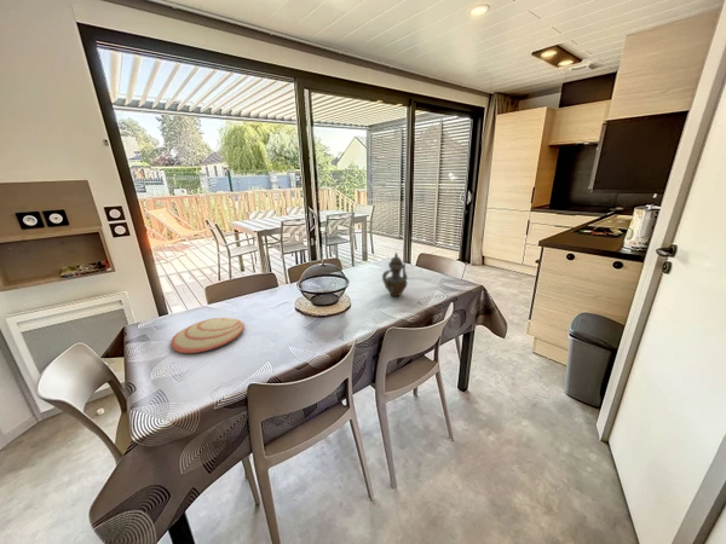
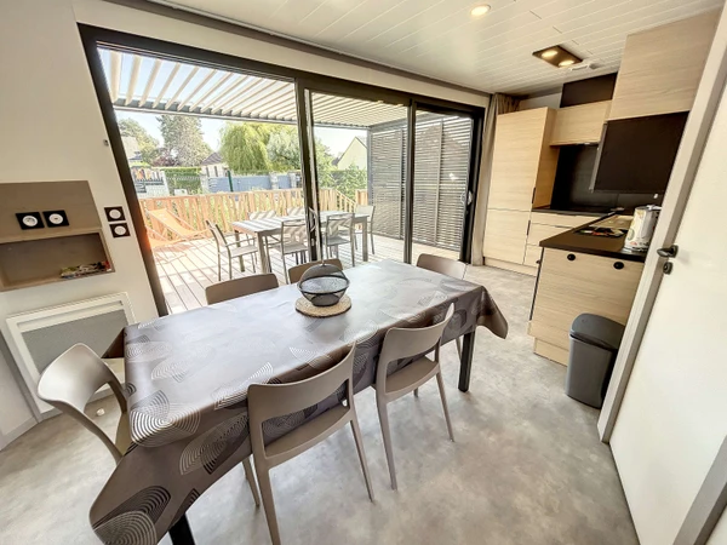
- teapot (394, 273)
- plate (208, 330)
